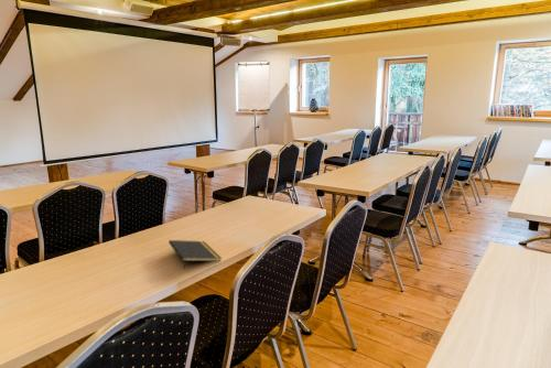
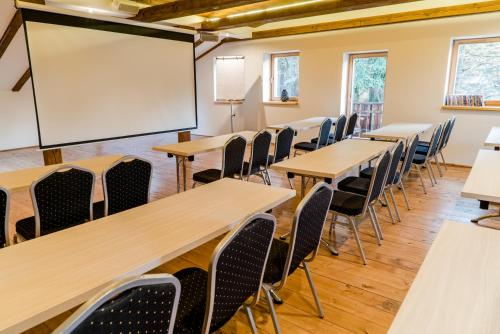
- notepad (194, 250)
